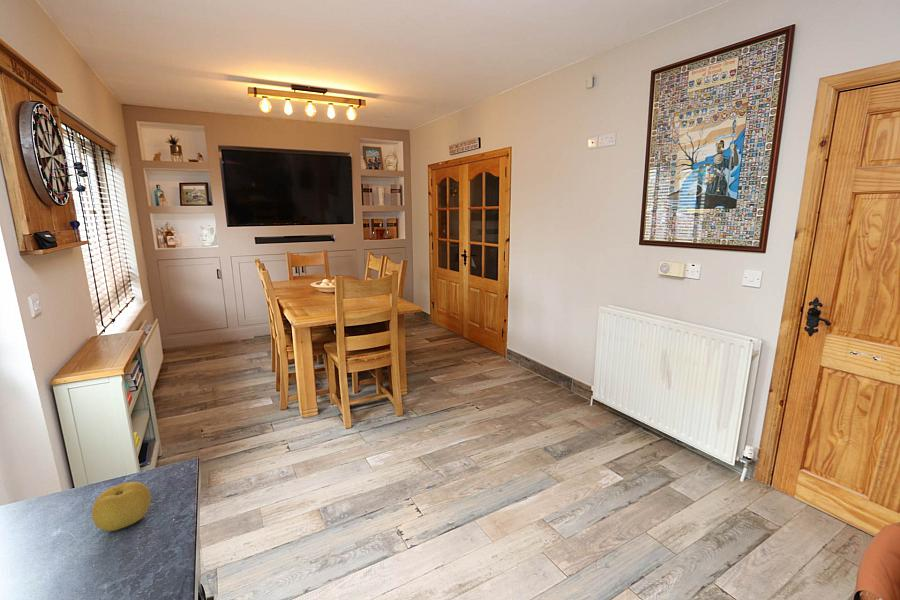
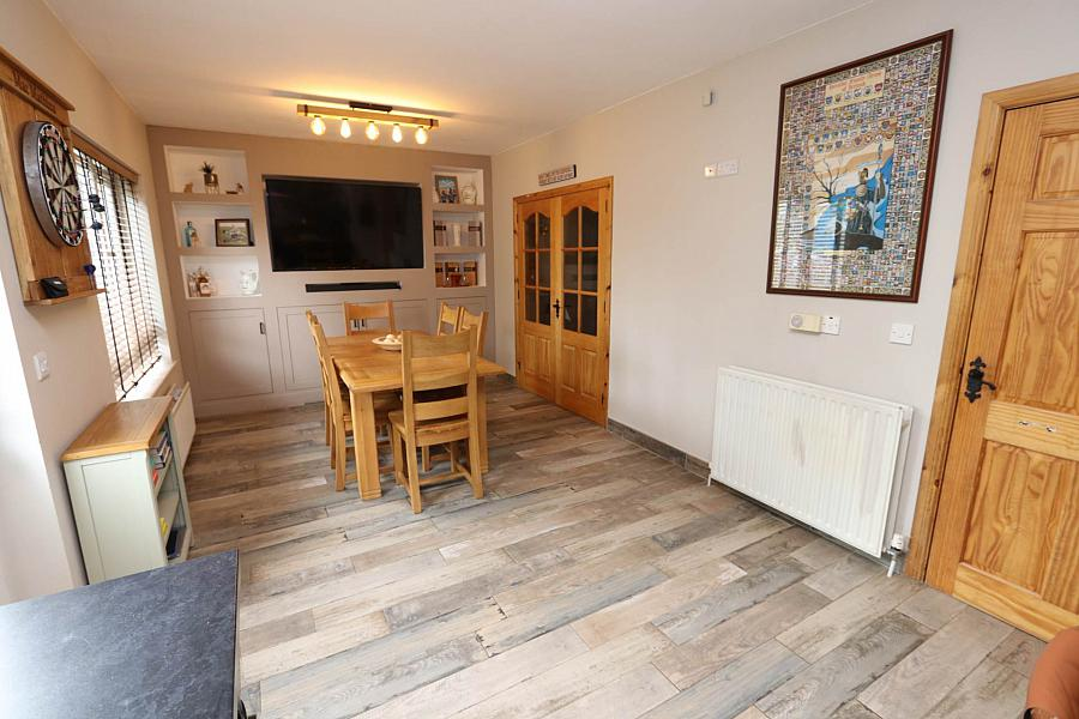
- fruit (122, 505)
